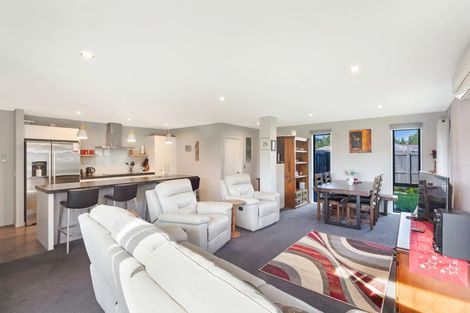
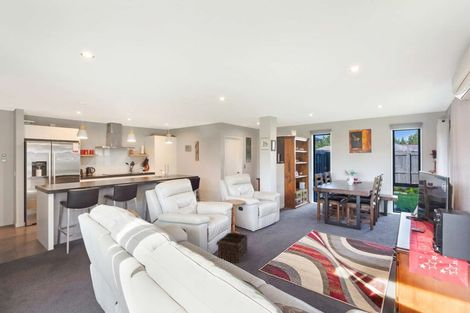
+ basket (231, 244)
